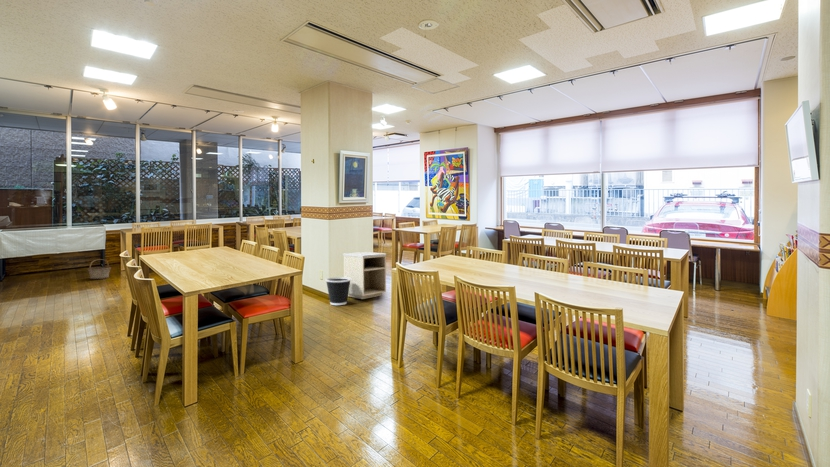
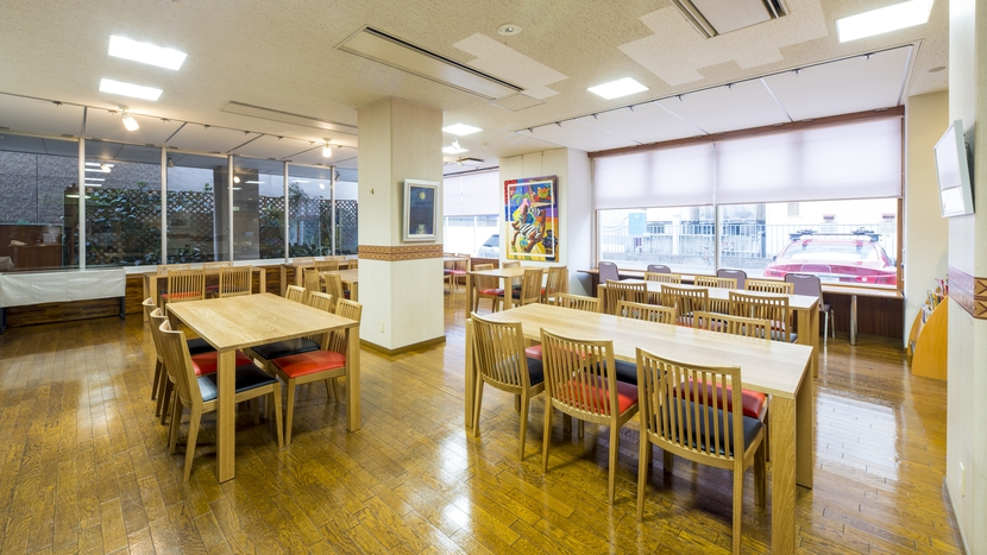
- wastebasket (338, 291)
- nightstand (364, 274)
- basket (99, 268)
